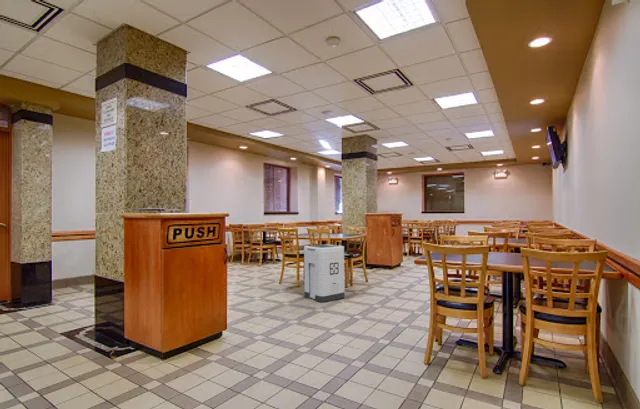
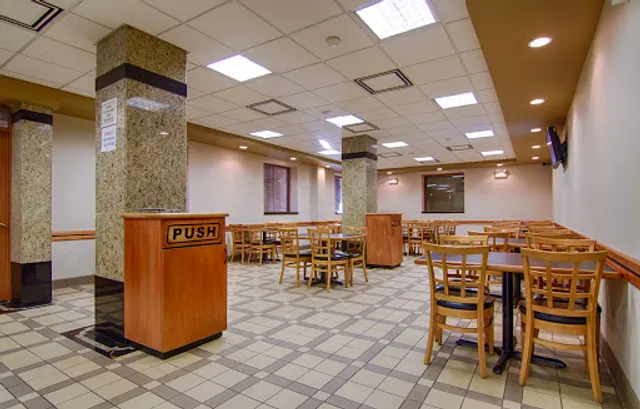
- trash can (324, 271)
